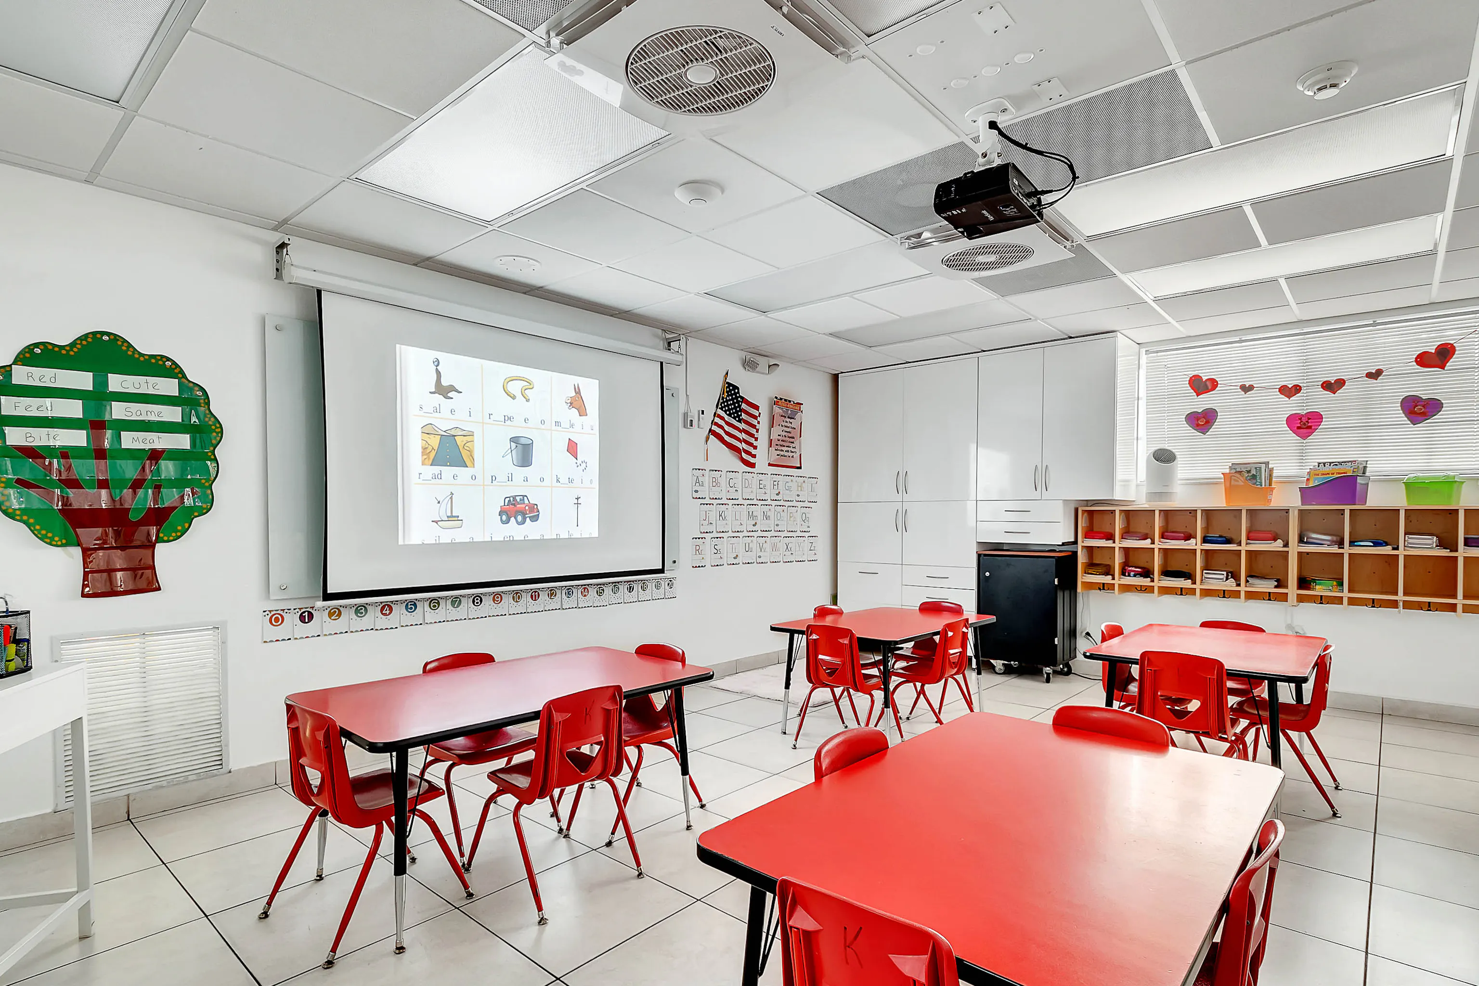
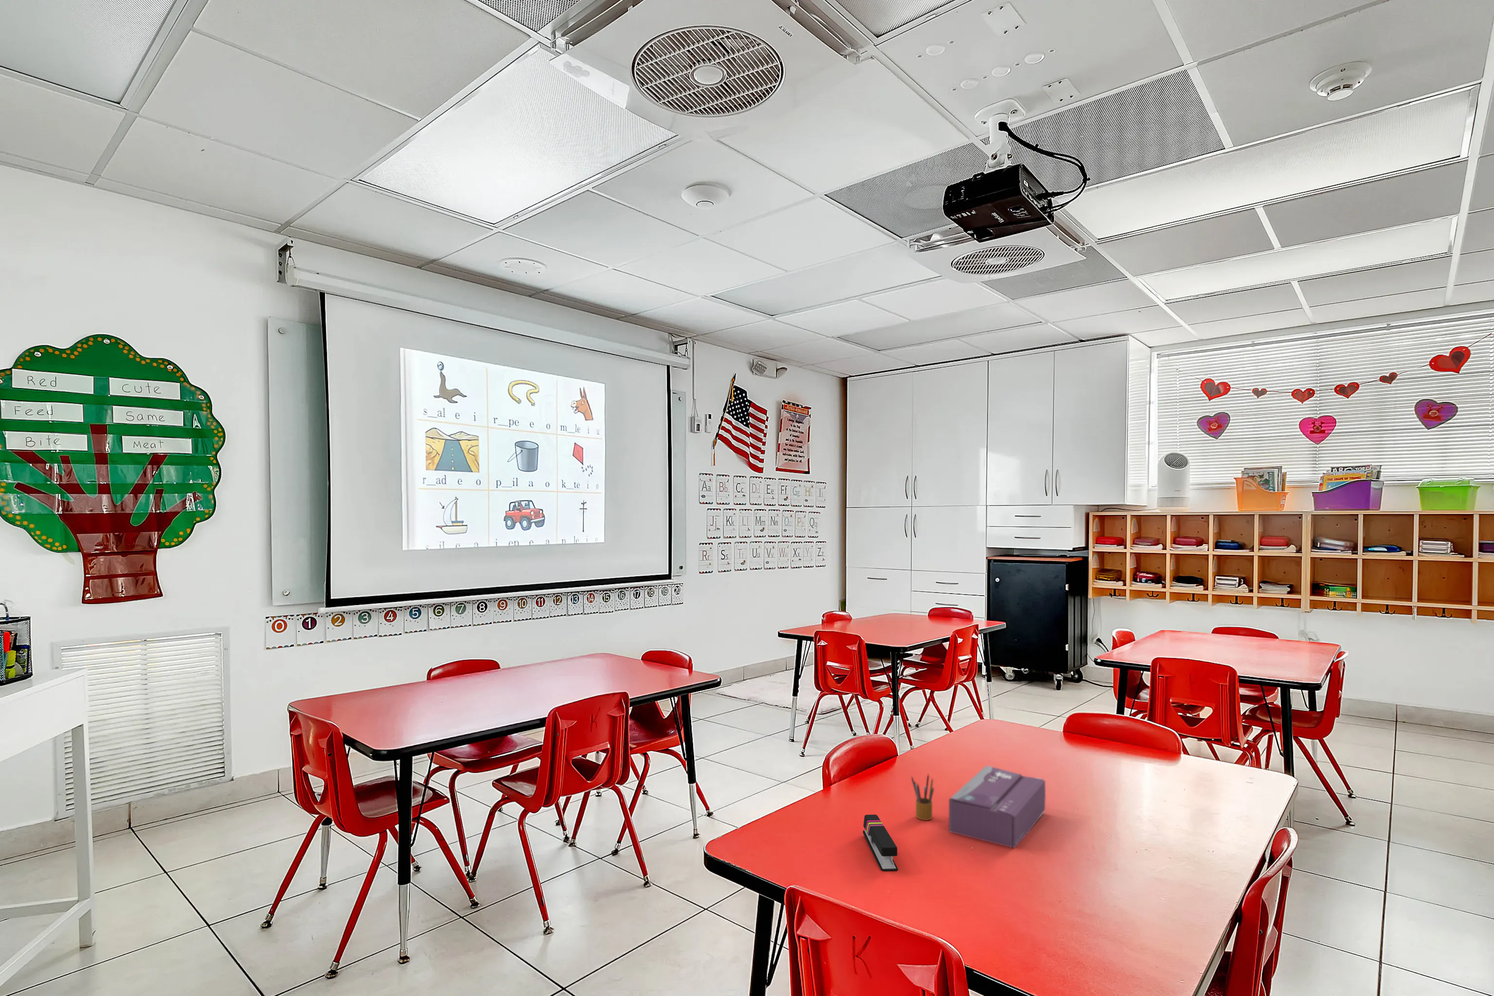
+ stapler (879, 839)
+ tissue box (998, 805)
+ pencil box (924, 796)
